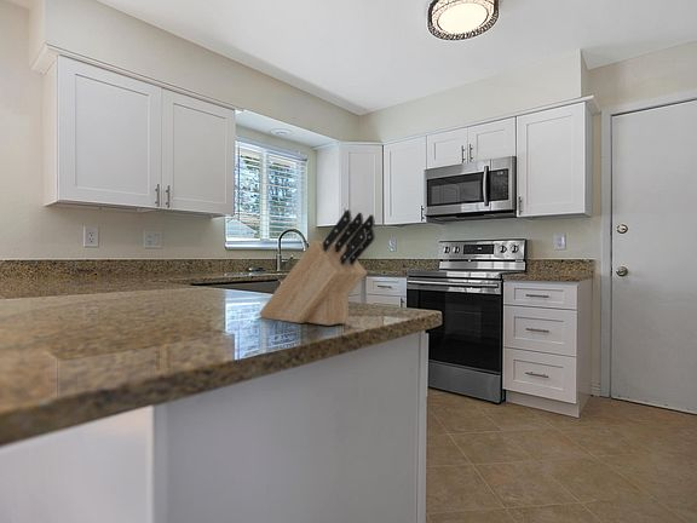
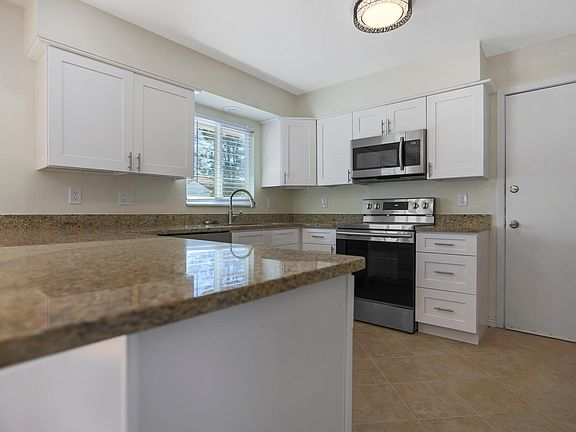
- knife block (317, 268)
